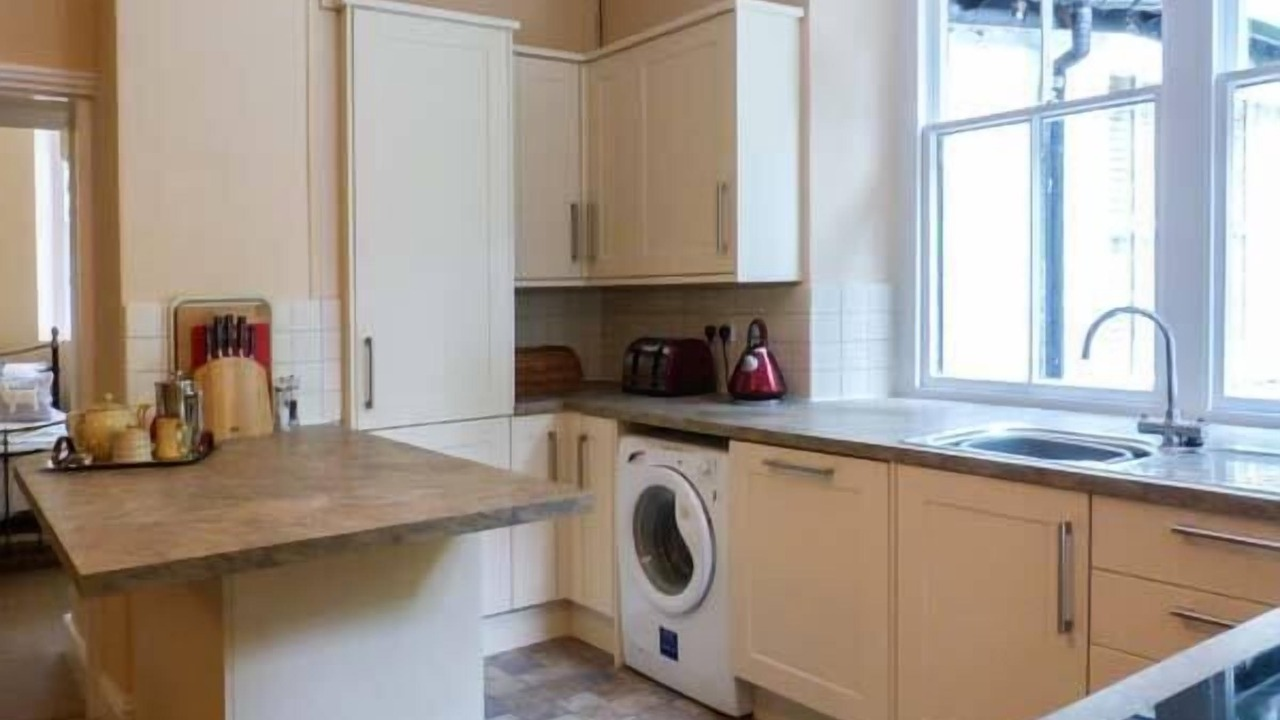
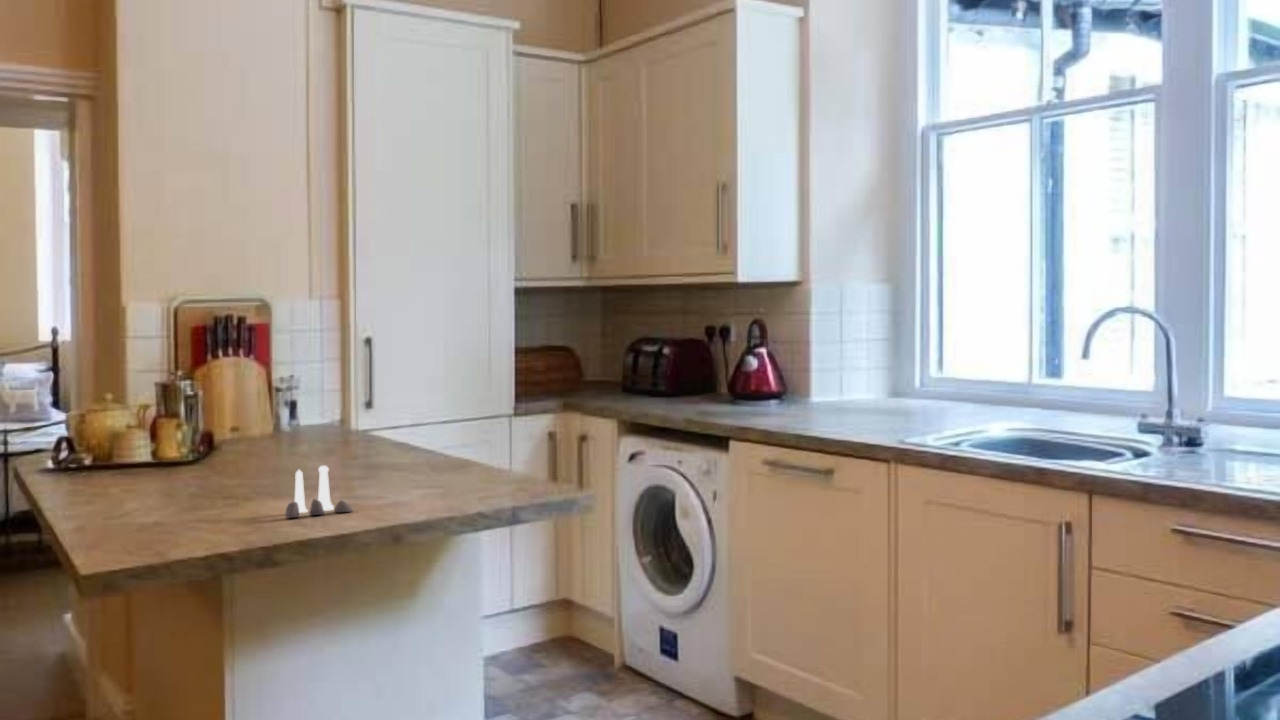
+ salt and pepper shaker set (319, 489)
